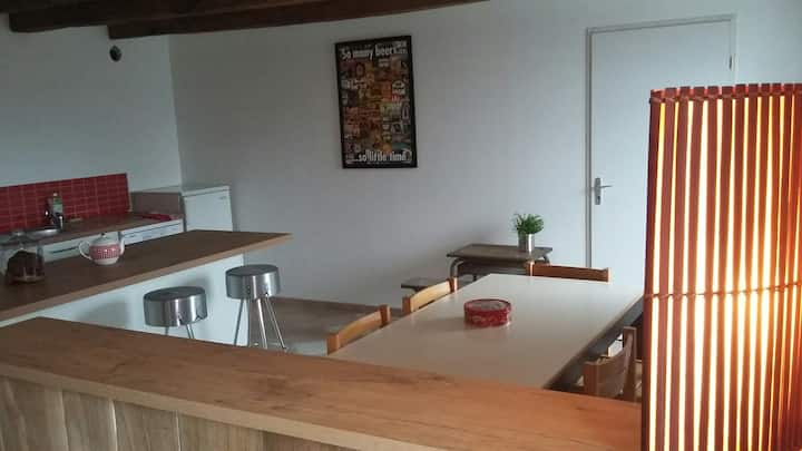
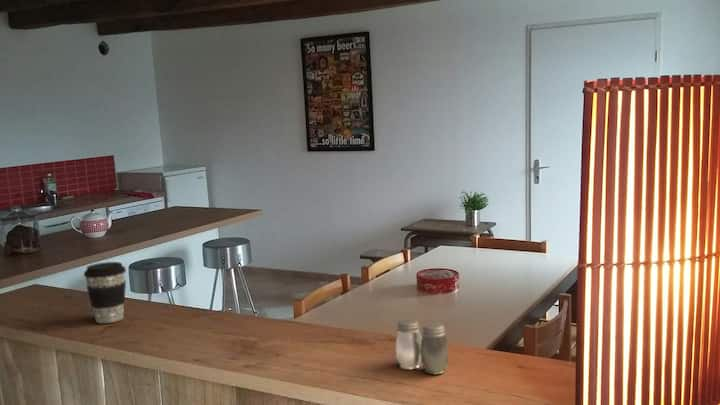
+ coffee cup (107, 292)
+ salt and pepper shaker (421, 345)
